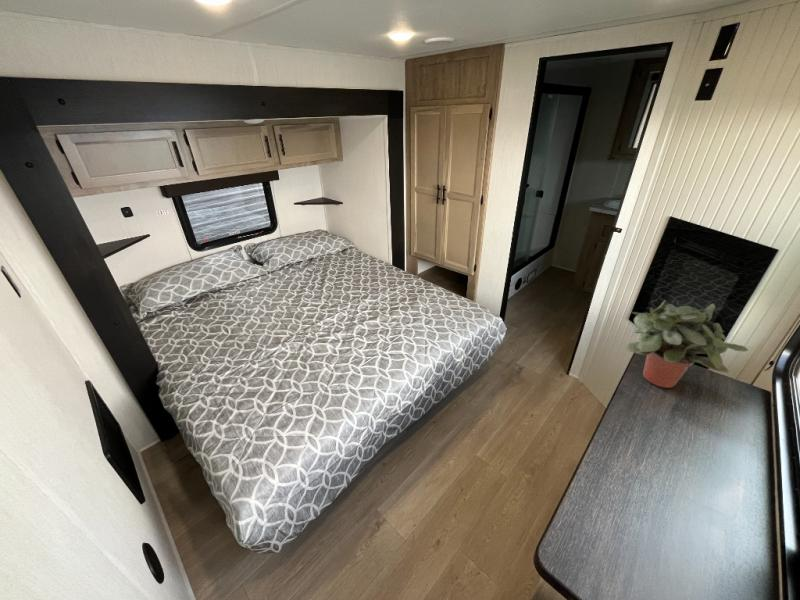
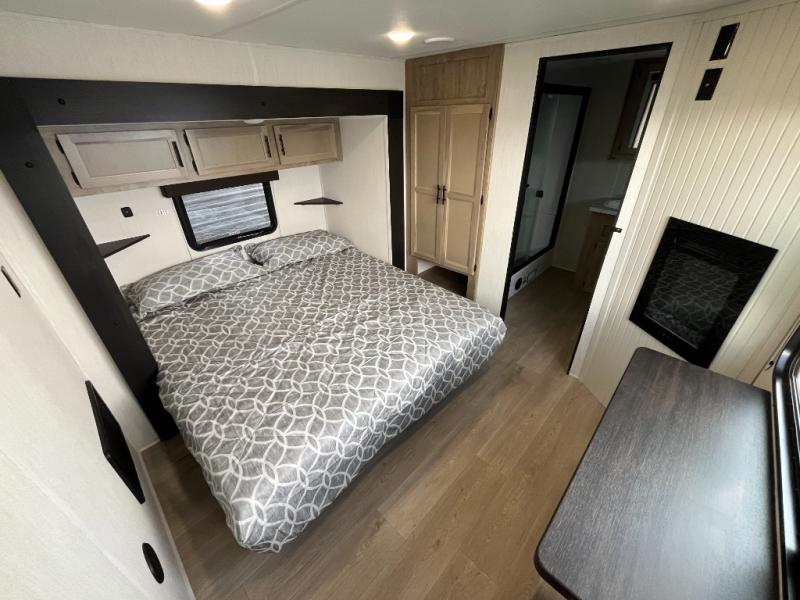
- potted plant (676, 343)
